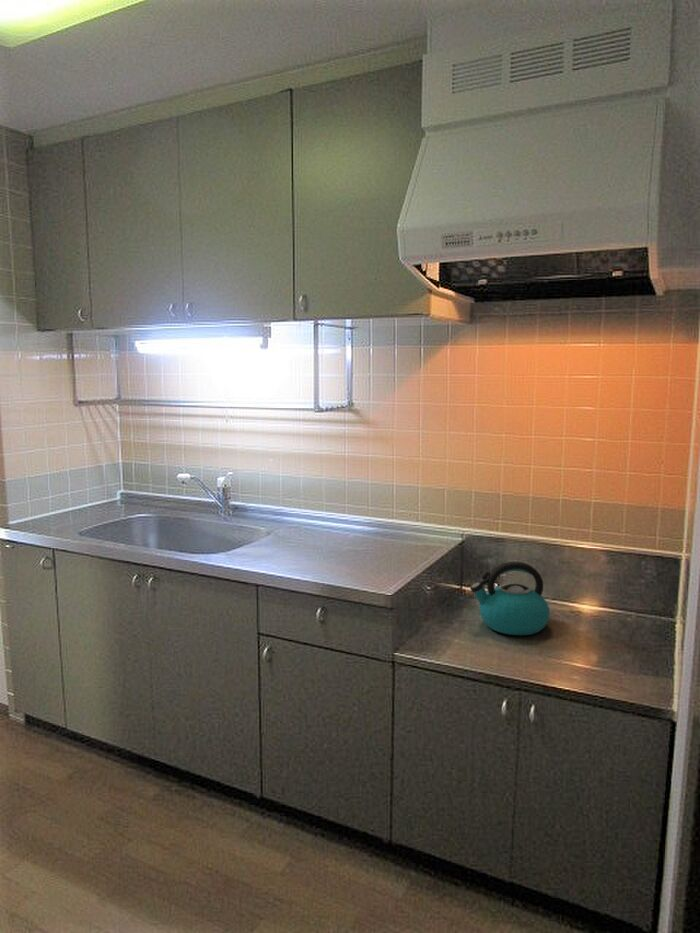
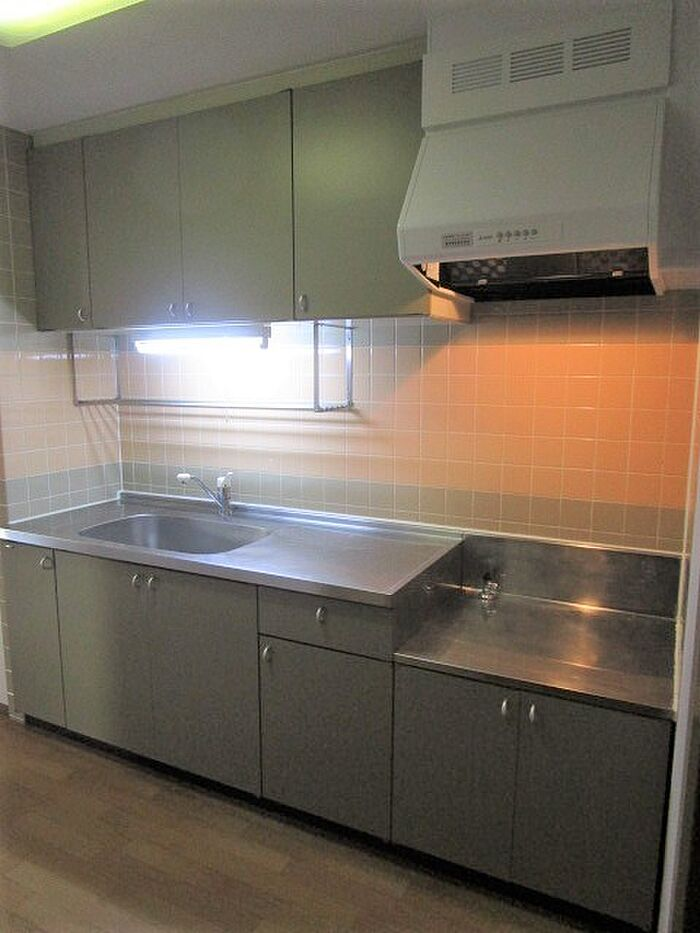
- kettle (509, 594)
